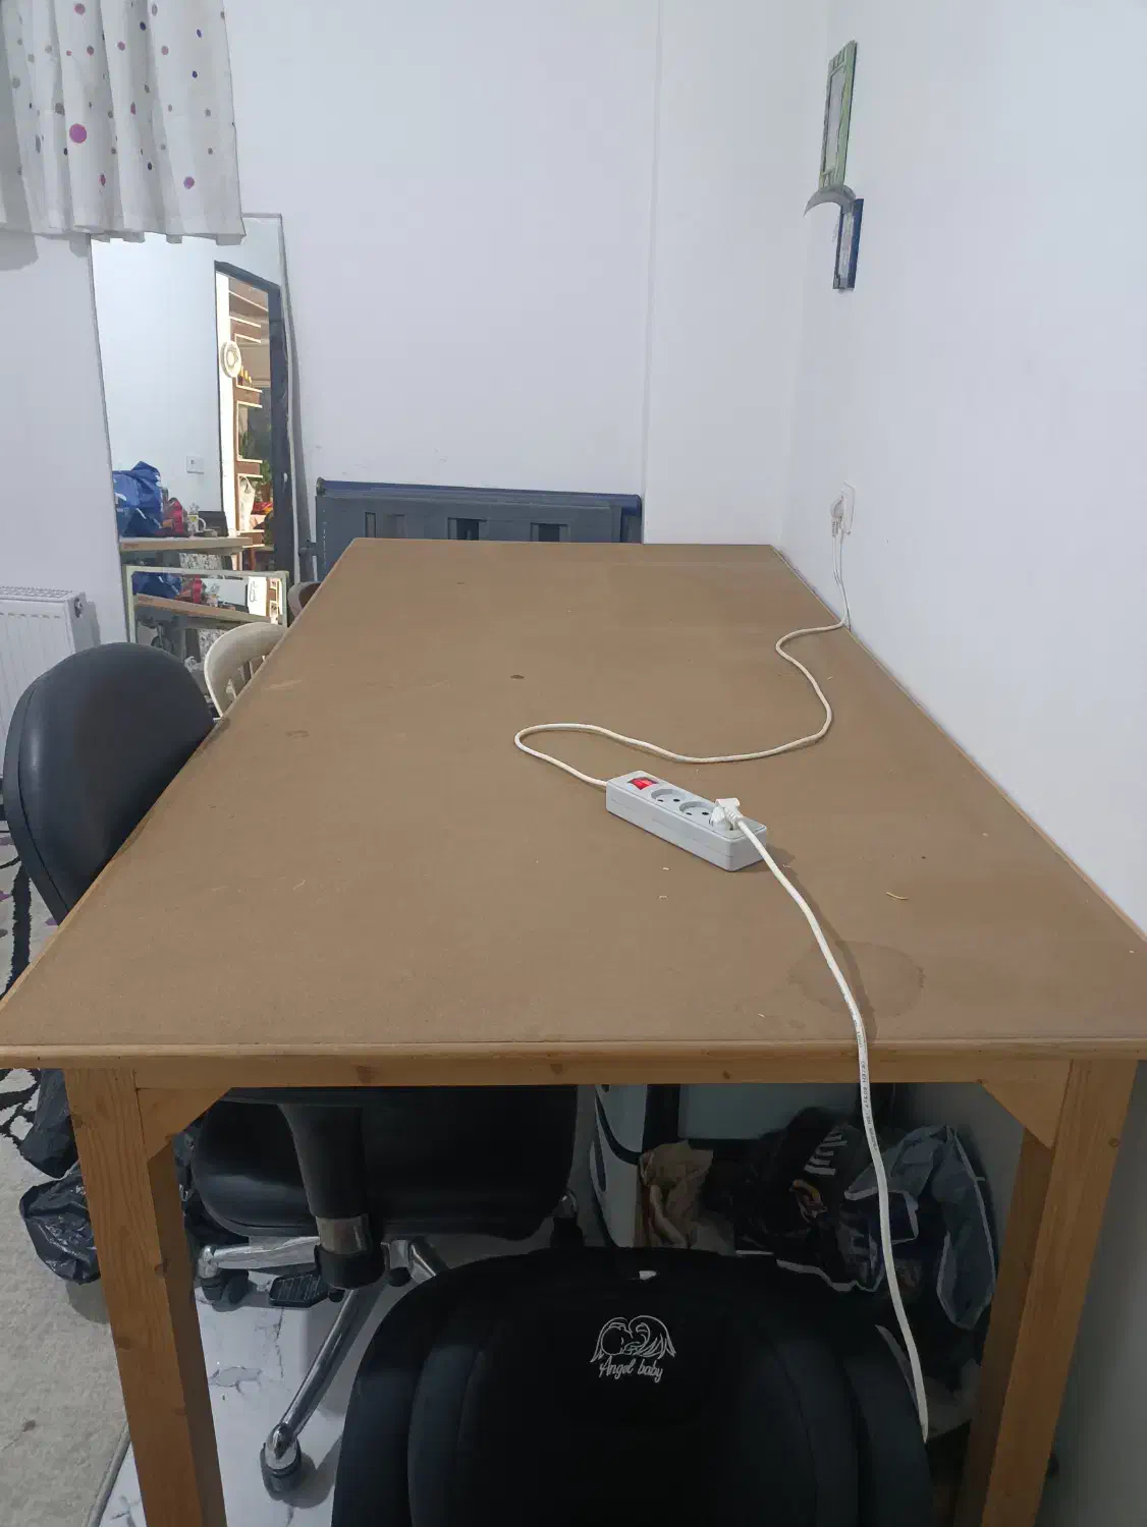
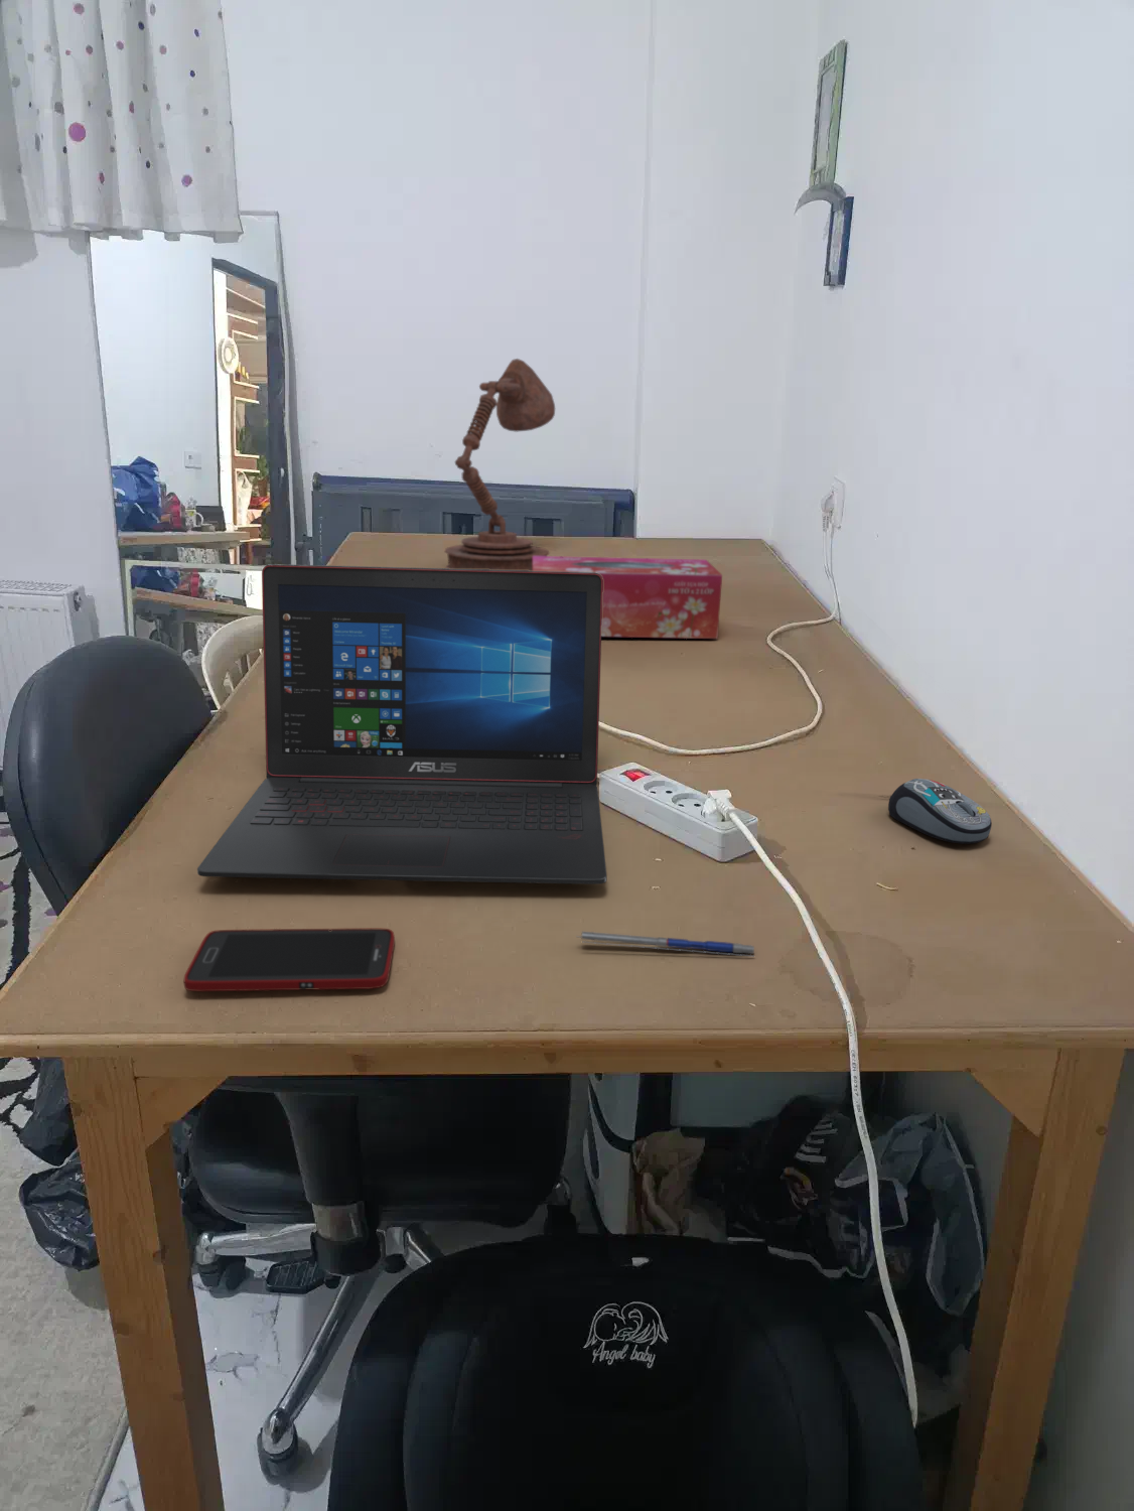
+ pen (665, 941)
+ tissue box (622, 596)
+ computer mouse (939, 806)
+ cell phone (293, 959)
+ laptop (419, 713)
+ desk lamp (479, 472)
